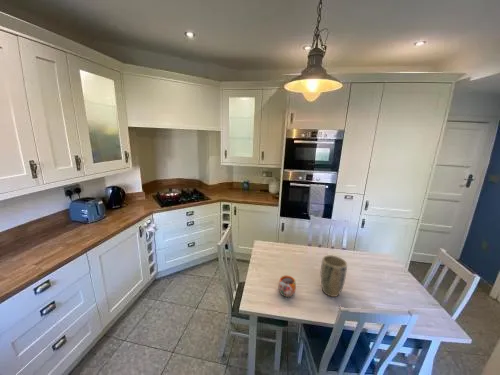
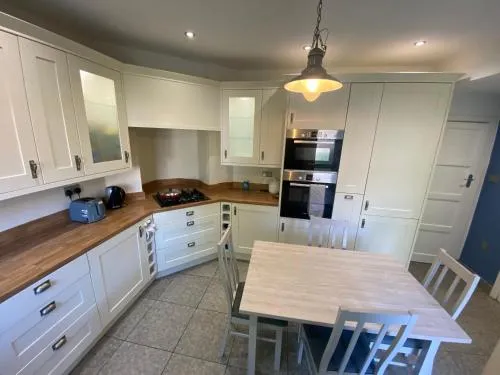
- plant pot (332, 276)
- mug (287, 287)
